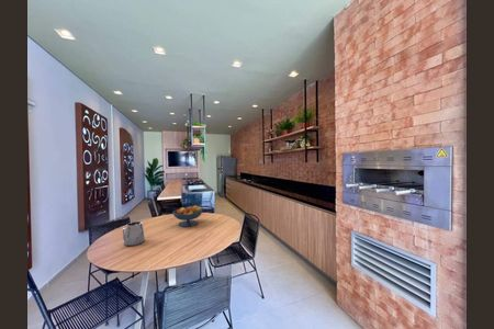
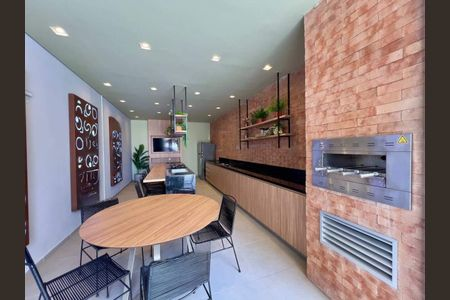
- fruit bowl (188, 215)
- pitcher (133, 232)
